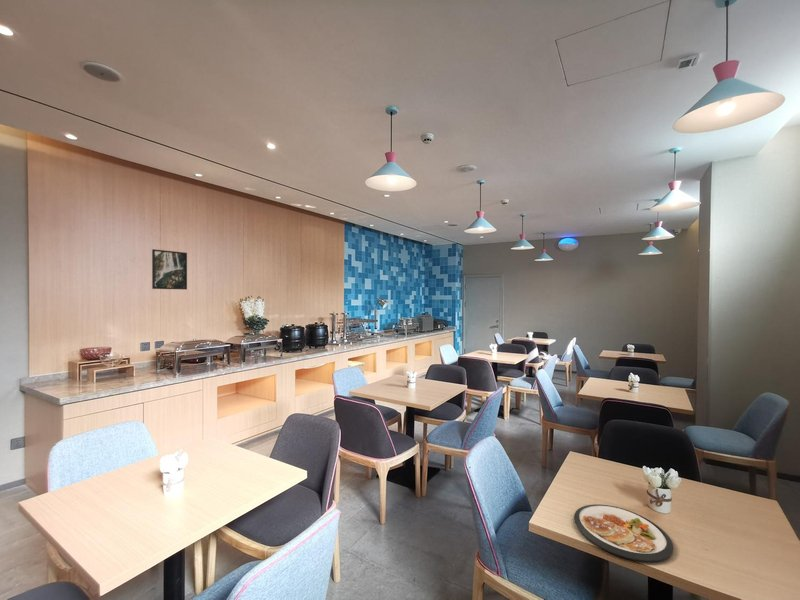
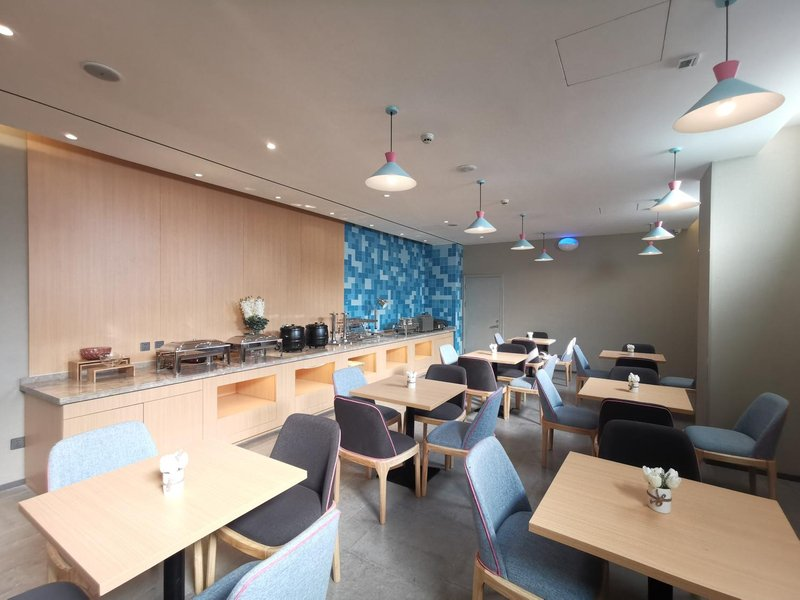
- dish (620, 527)
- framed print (170, 270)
